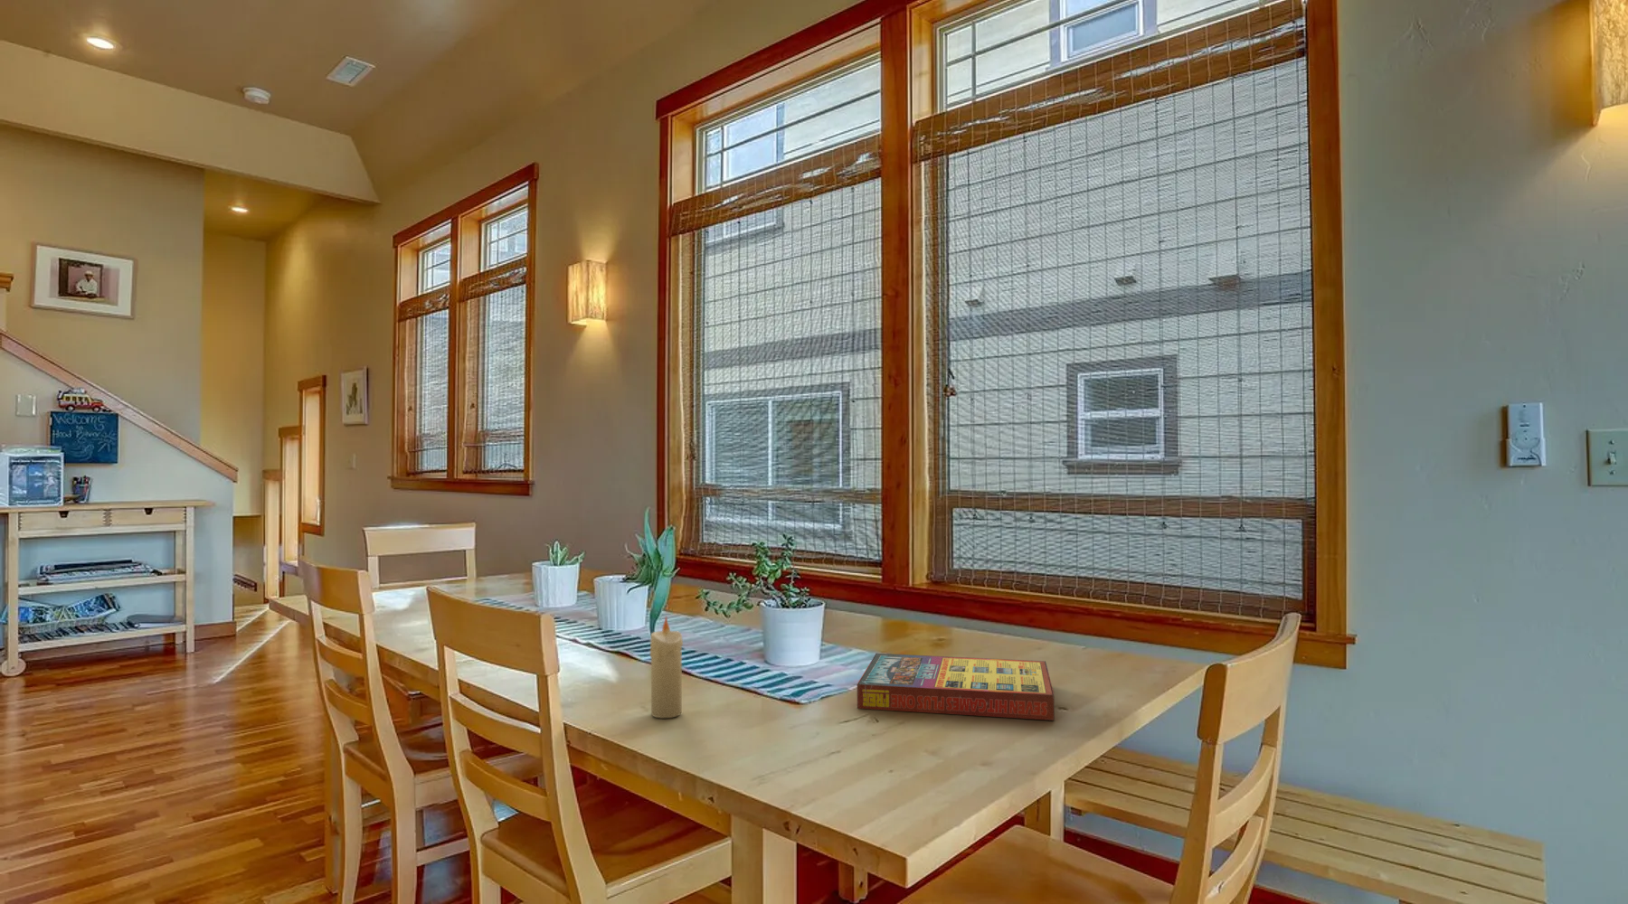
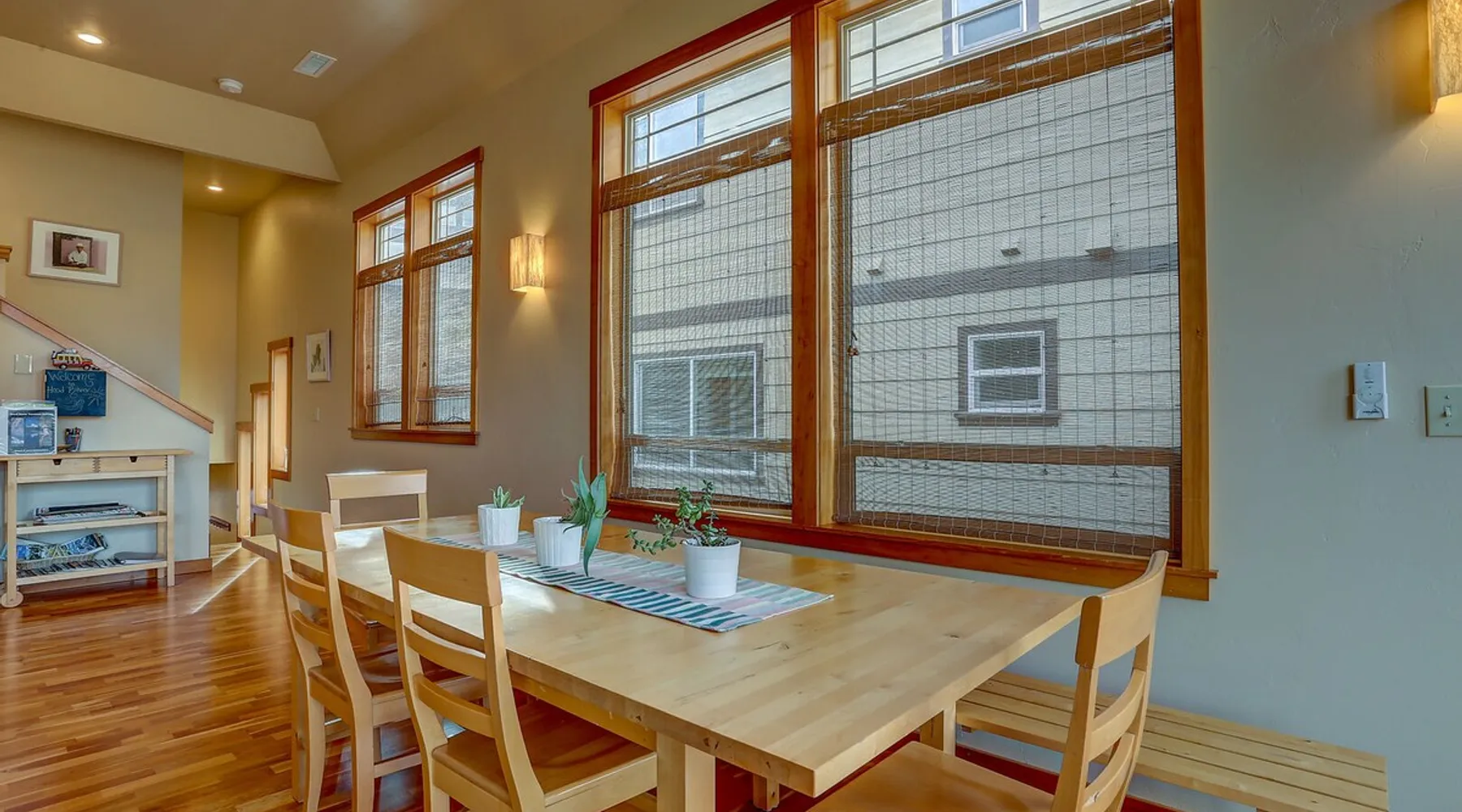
- candle (667, 665)
- game compilation box (957, 684)
